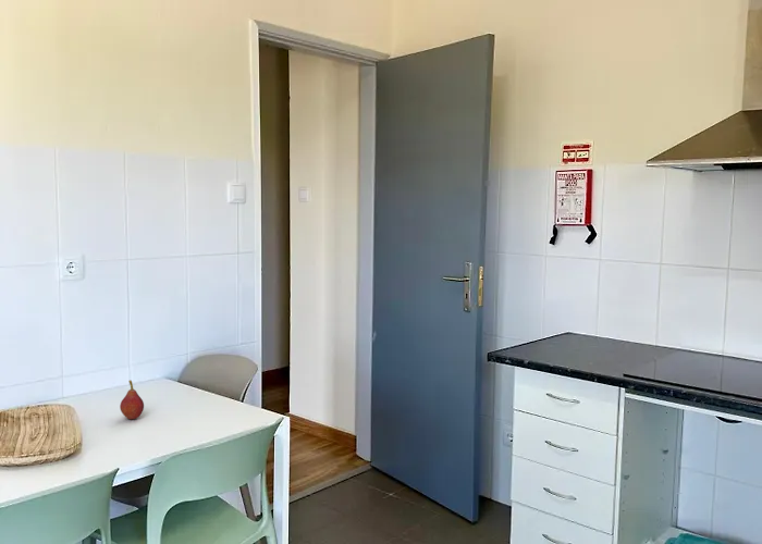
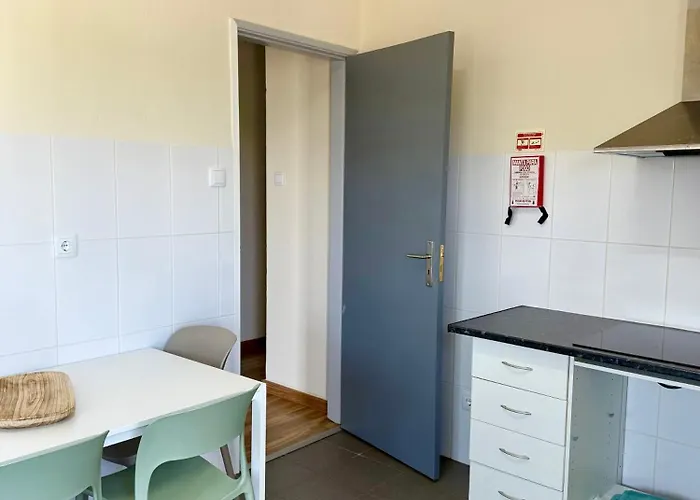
- fruit (132, 398)
